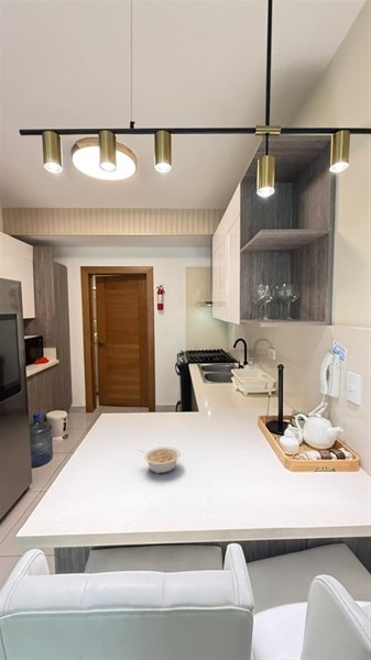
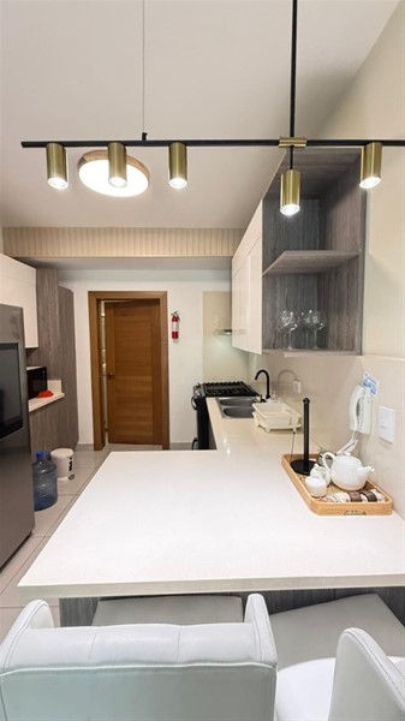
- legume (161, 460)
